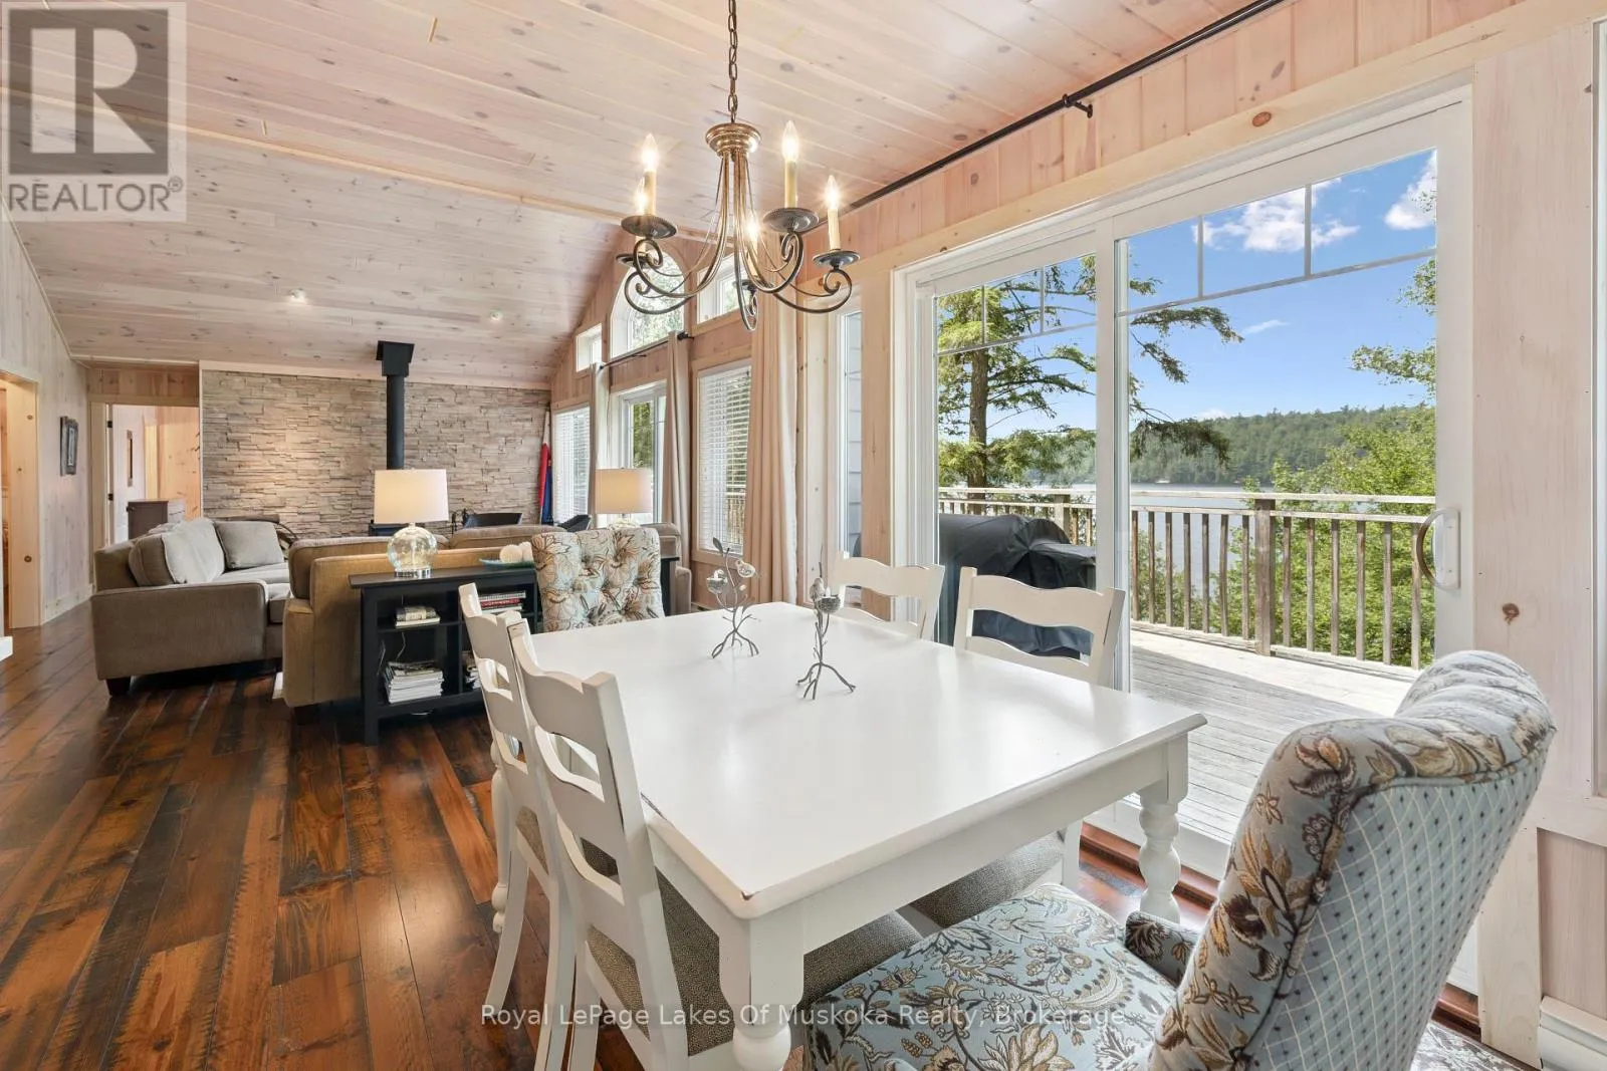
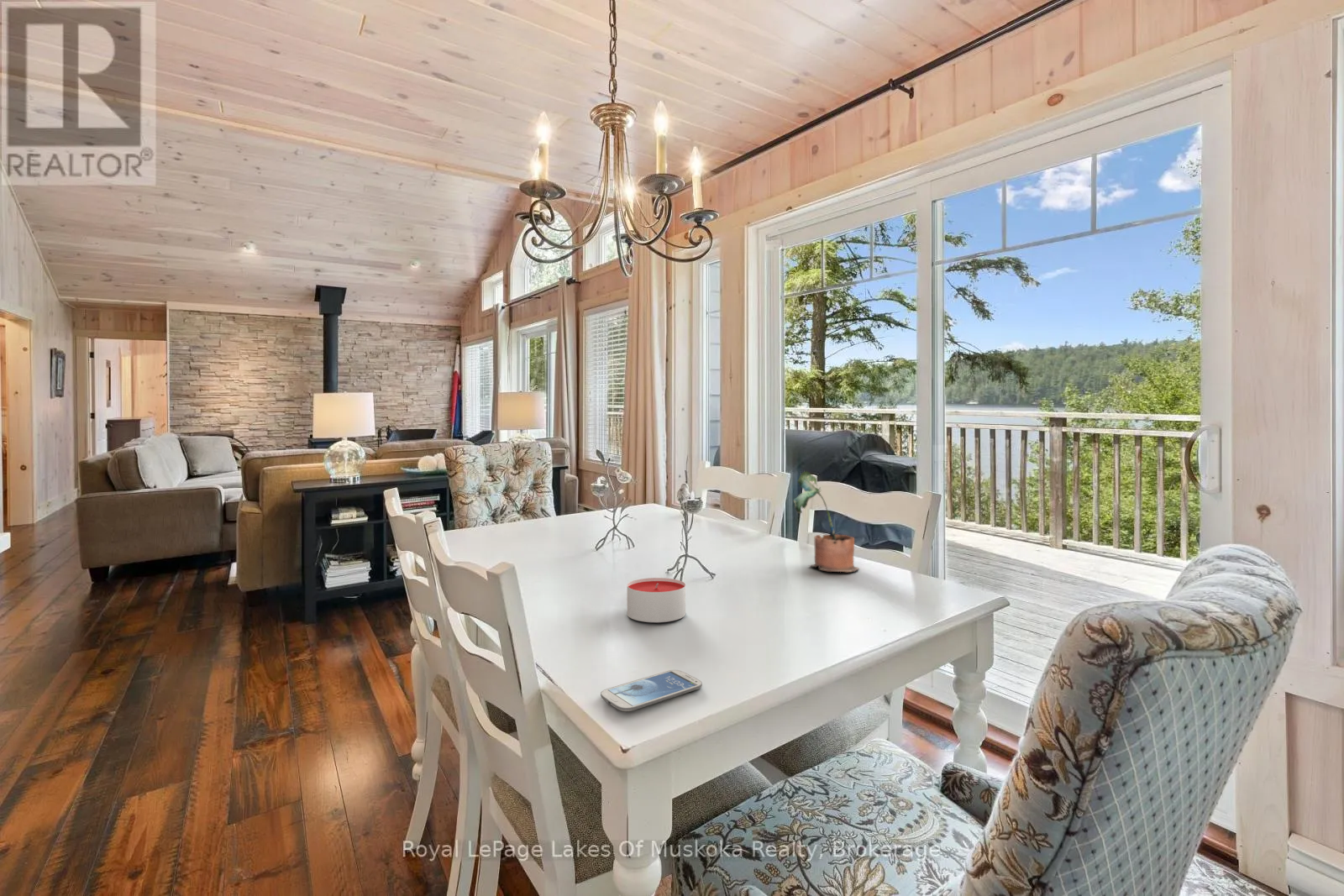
+ potted plant (828, 519)
+ candle (656, 598)
+ smartphone (652, 689)
